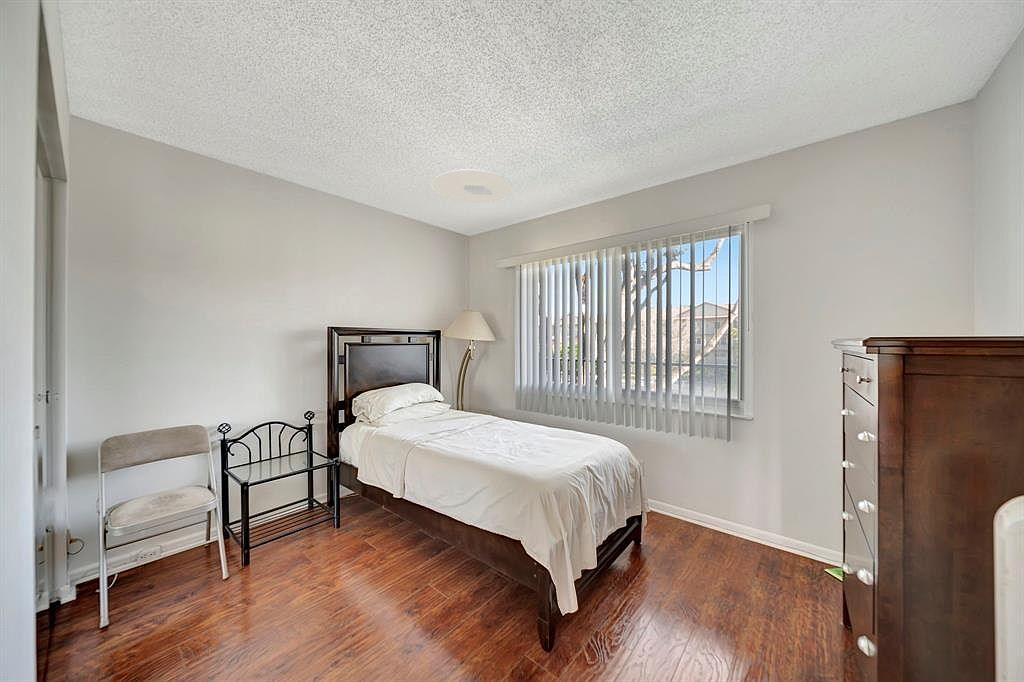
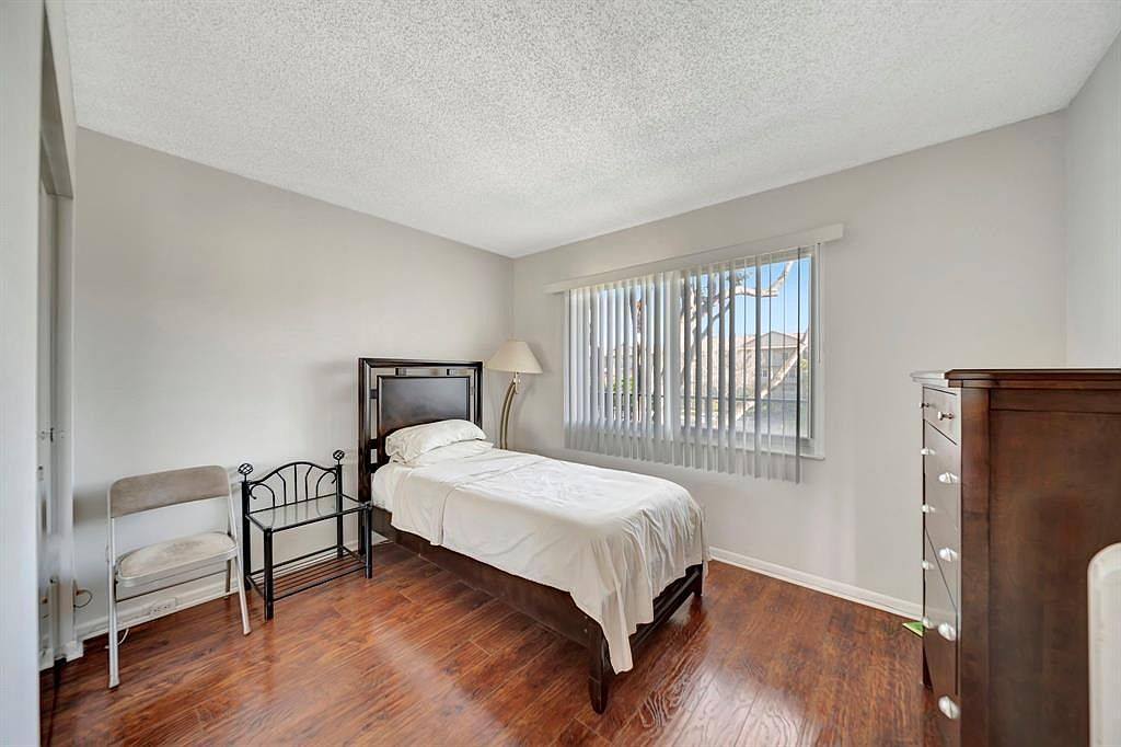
- ceiling light (472, 184)
